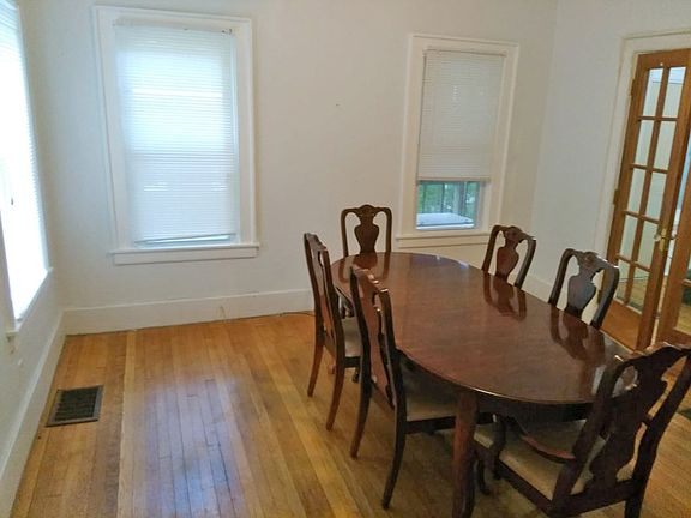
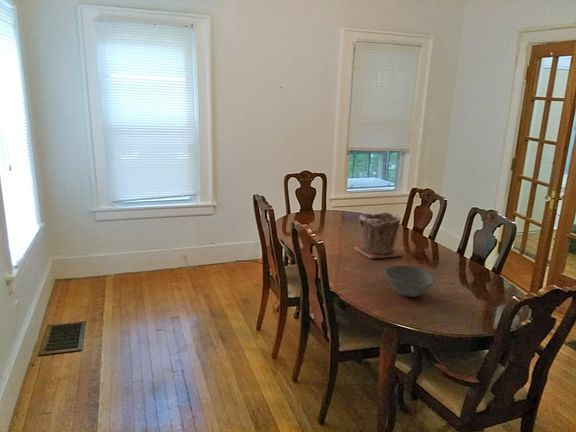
+ plant pot (378, 233)
+ bowl (408, 283)
